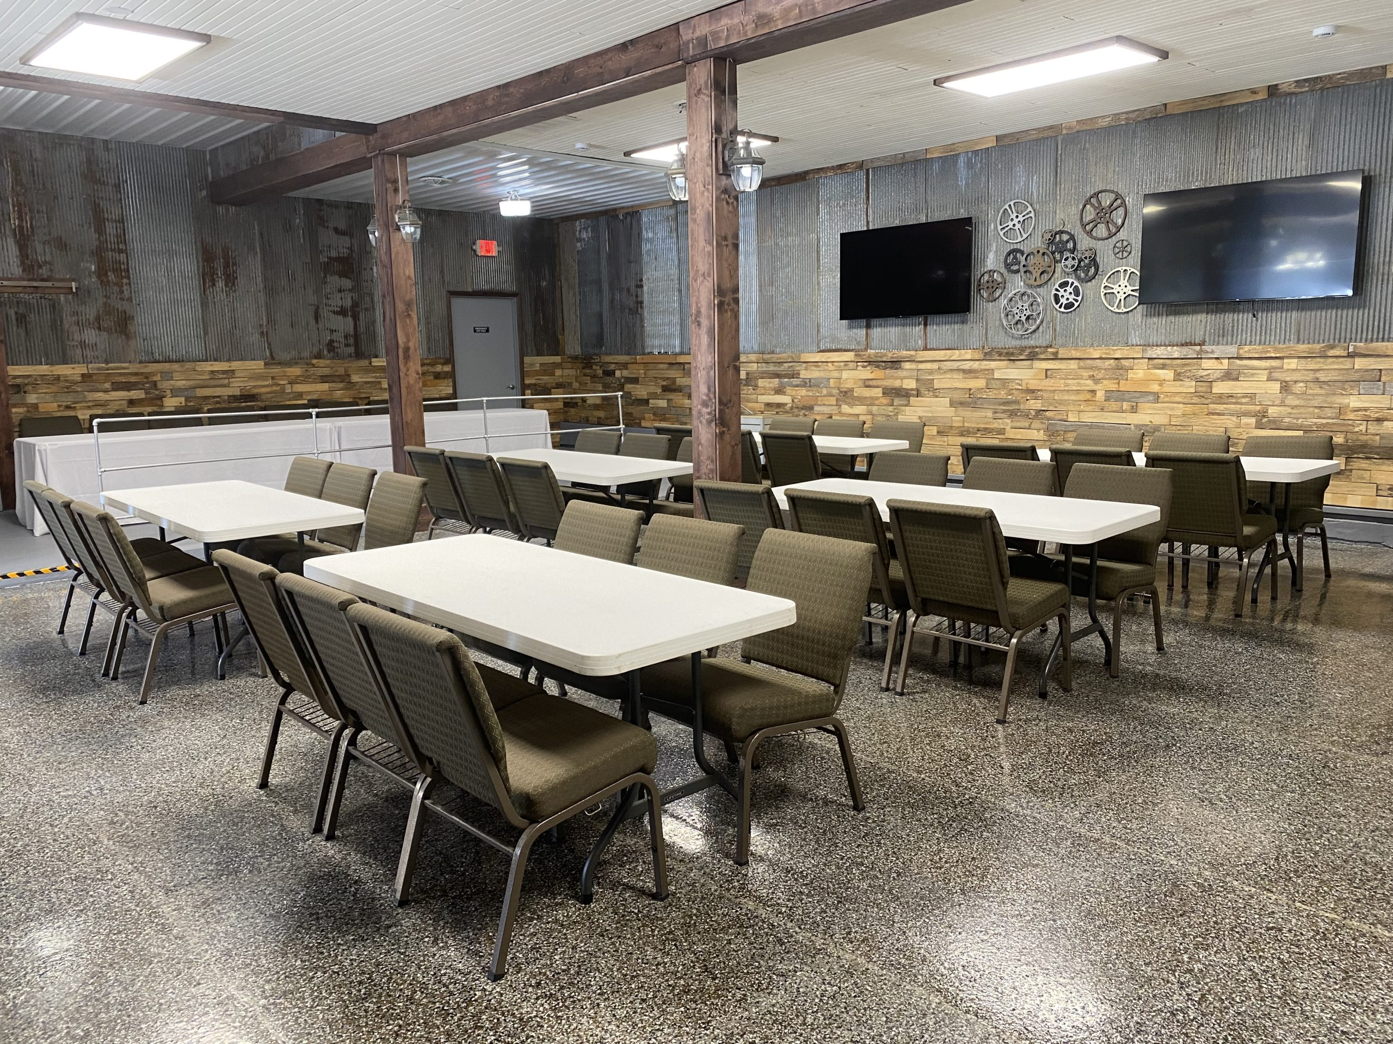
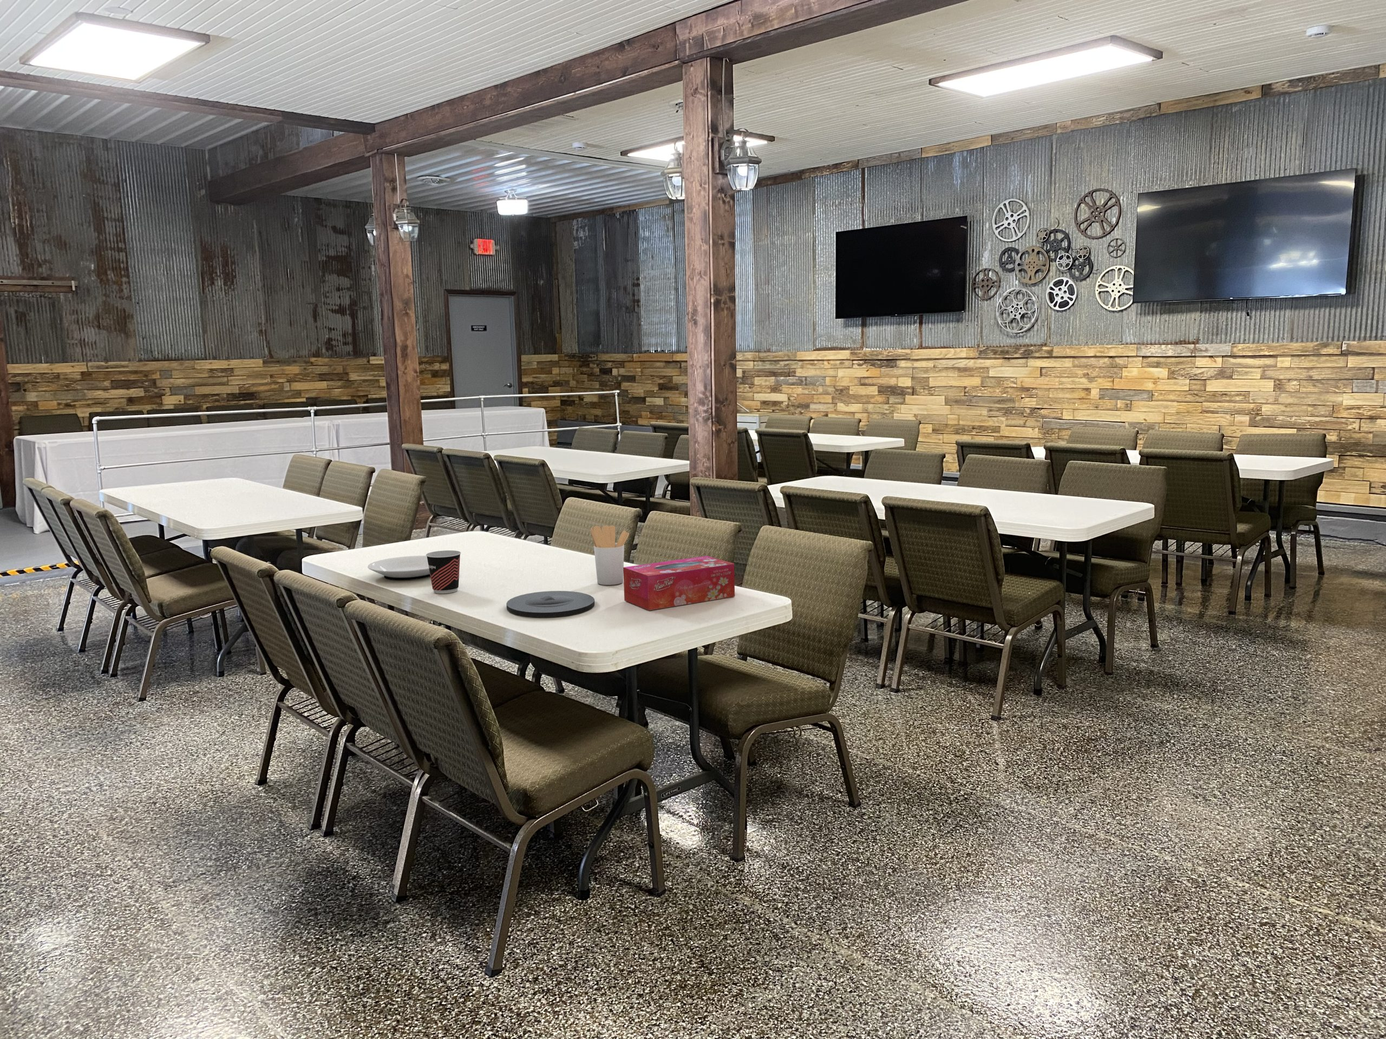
+ cup (444, 572)
+ tissue box (679, 582)
+ plate (409, 569)
+ utensil holder (608, 553)
+ plate (550, 600)
